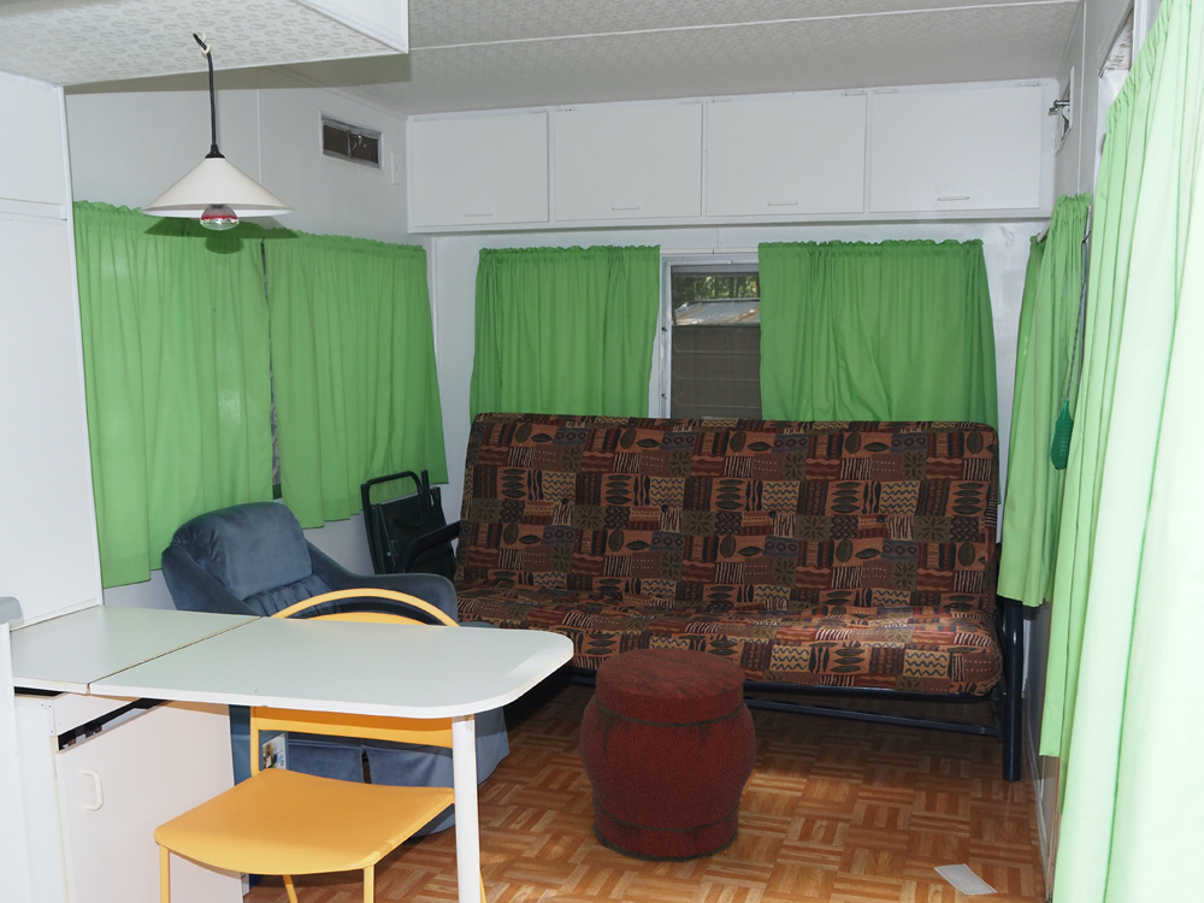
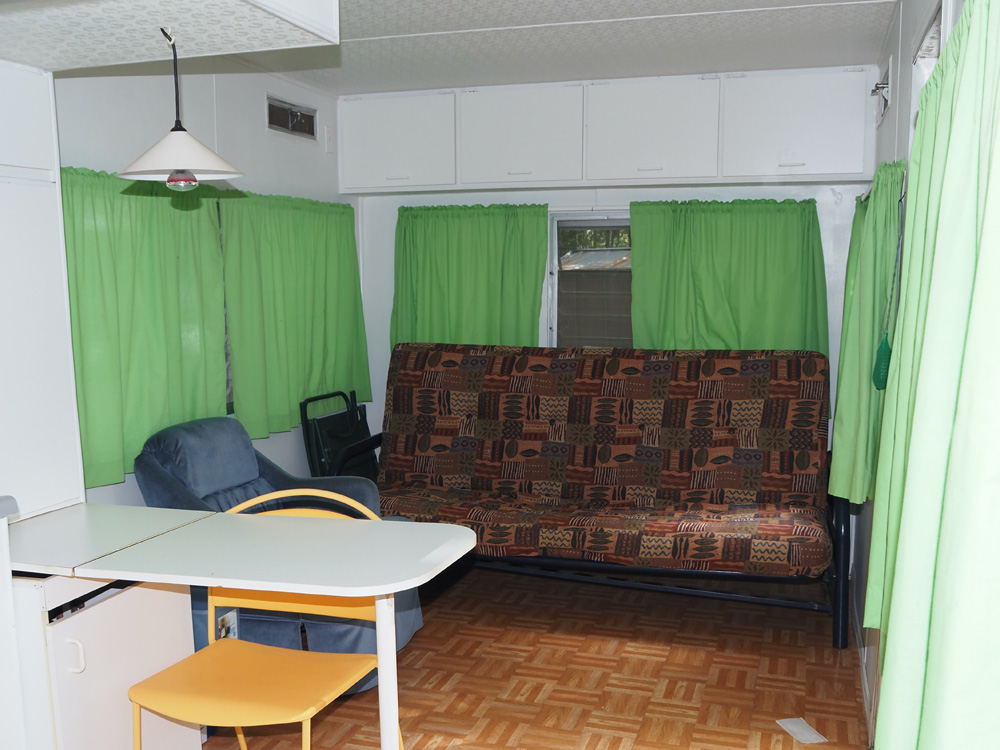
- ottoman (667, 748)
